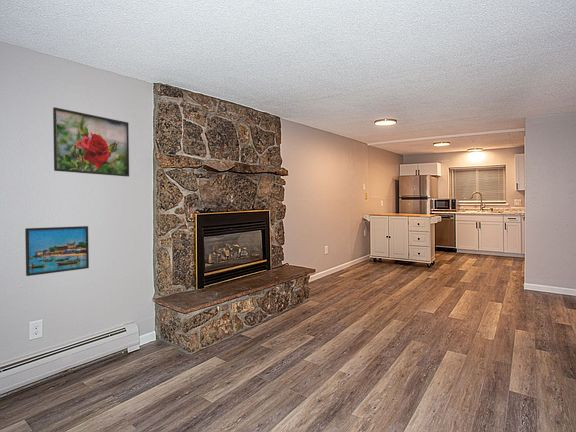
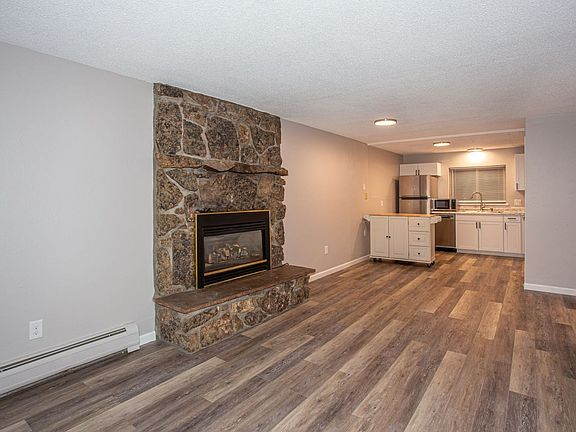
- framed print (59, 249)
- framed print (94, 144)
